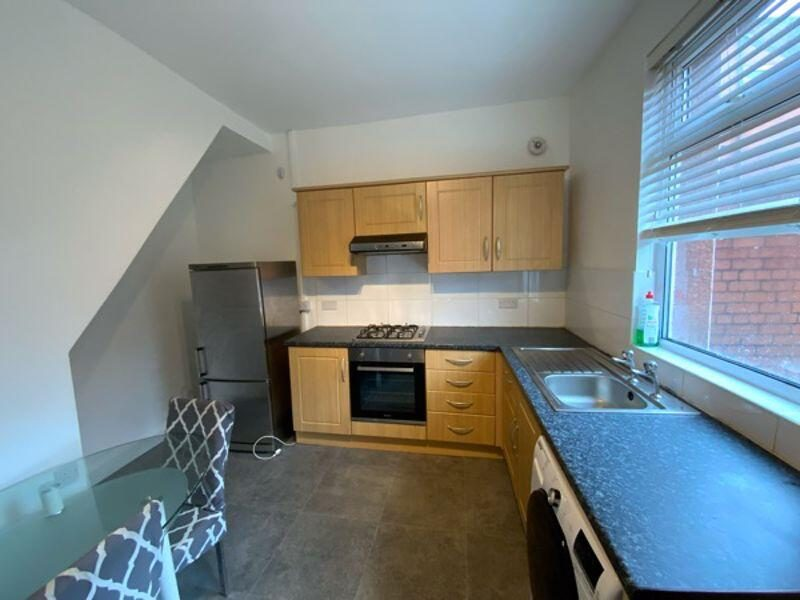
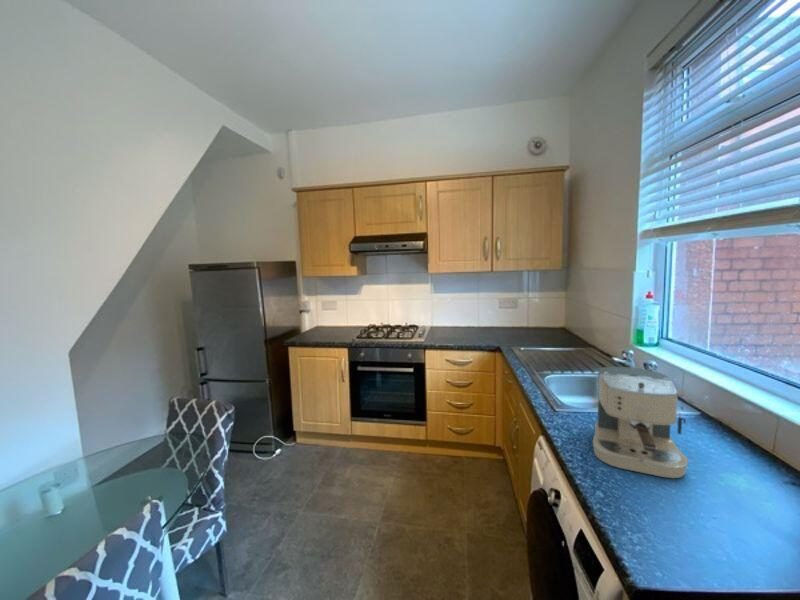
+ coffee maker (636, 417)
